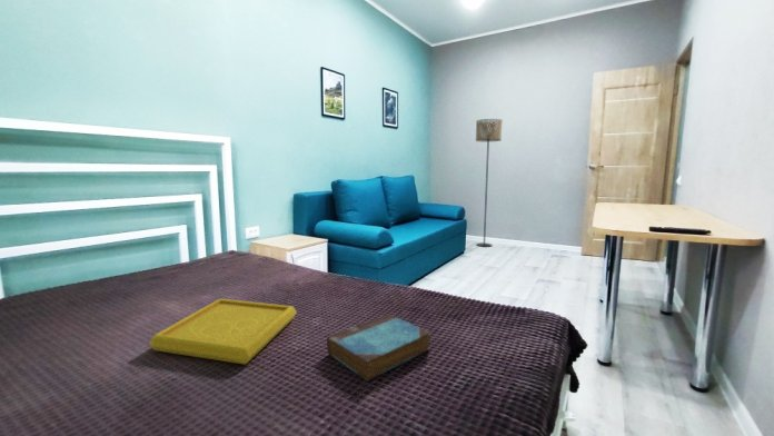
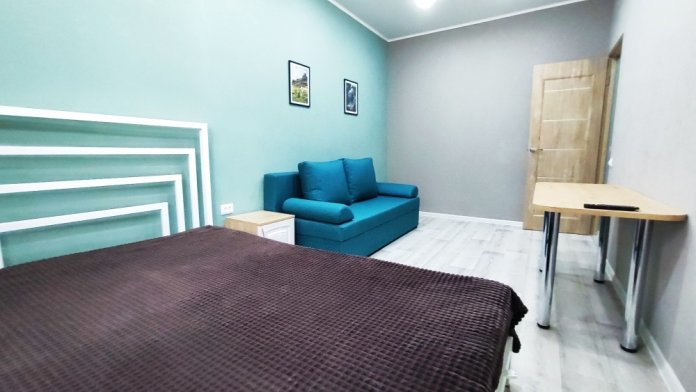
- serving tray (230, 326)
- floor lamp (486, 184)
- book (379, 343)
